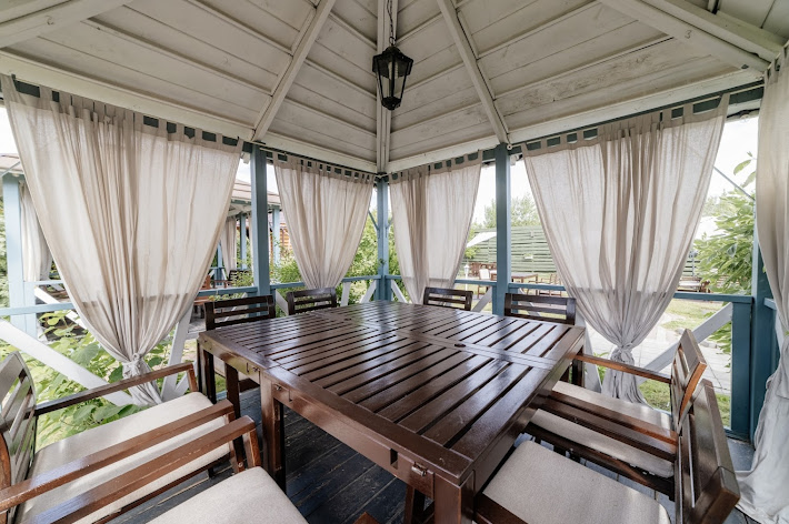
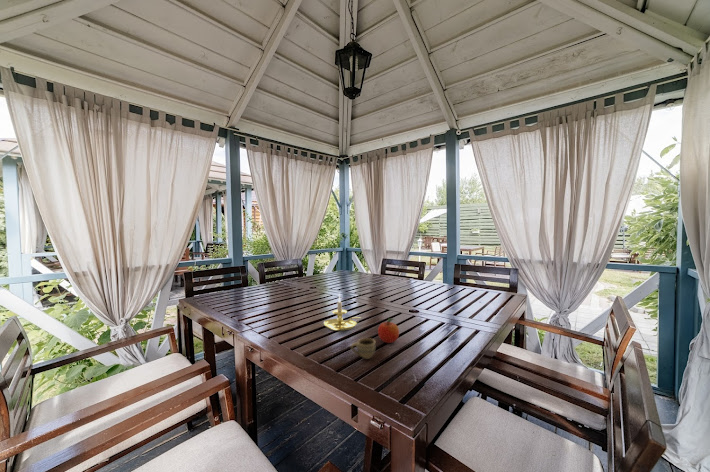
+ cup (363, 348)
+ candle holder (342, 310)
+ fruit (388, 330)
